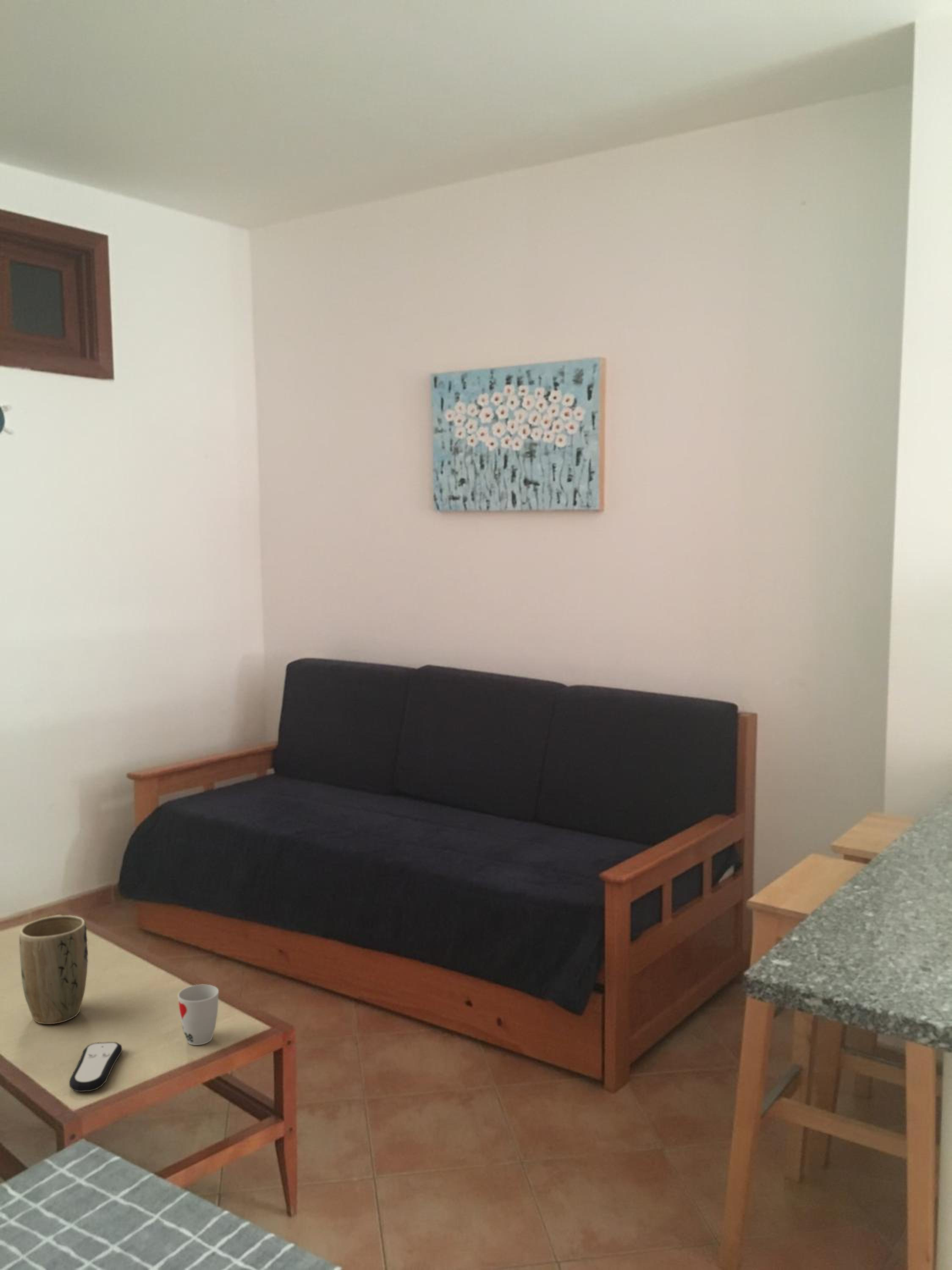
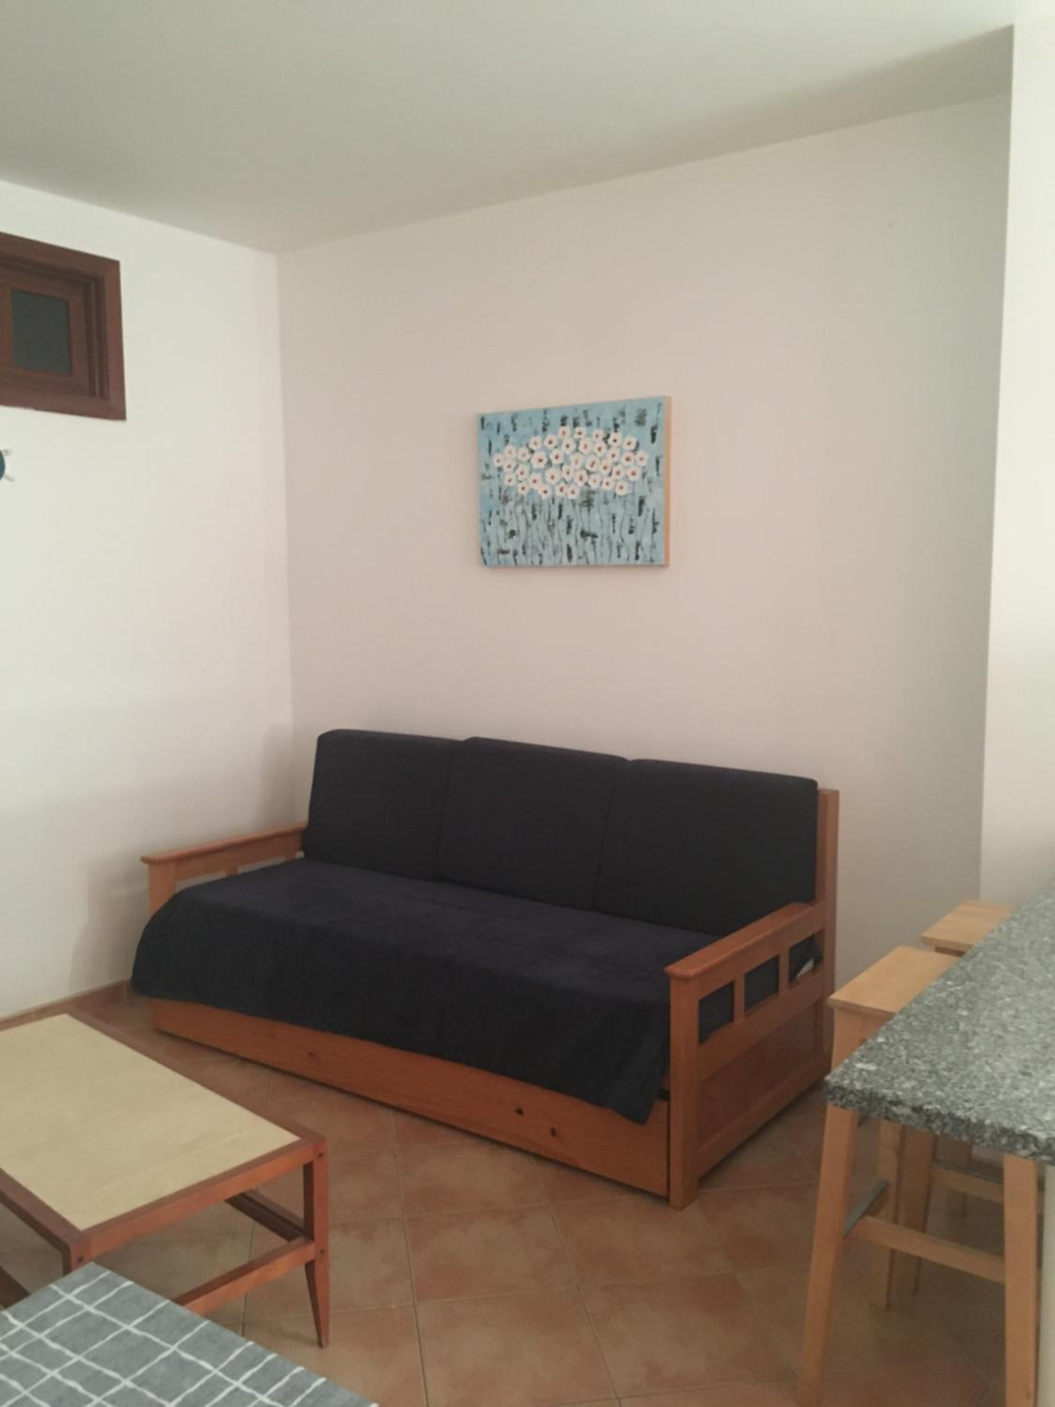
- remote control (95, 1066)
- plant pot (55, 970)
- cup (199, 1016)
